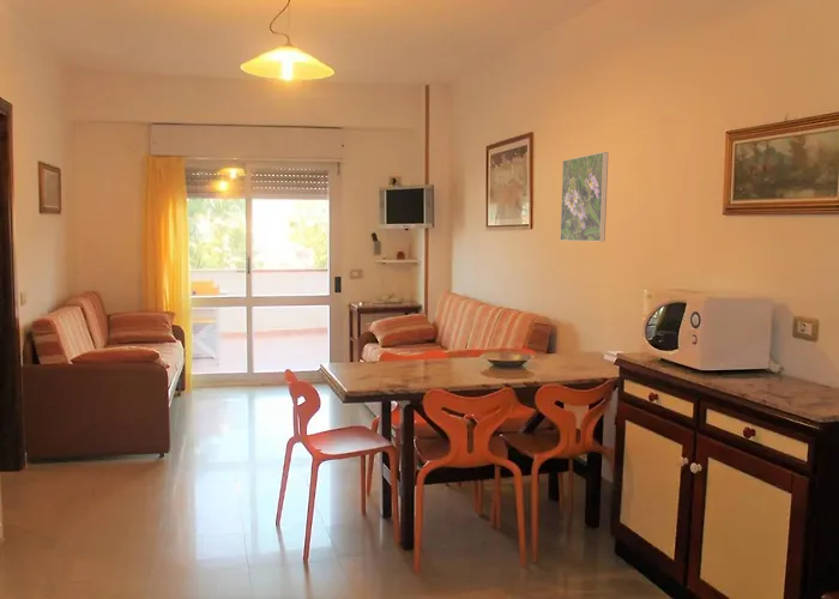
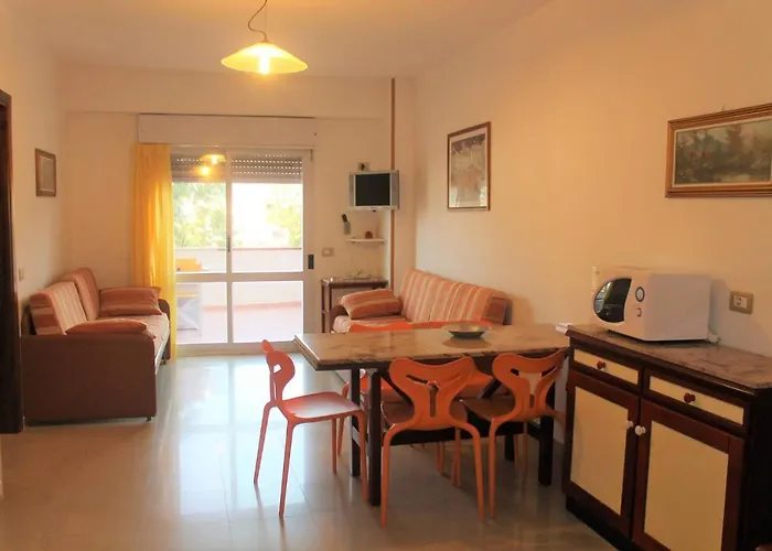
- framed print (583, 199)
